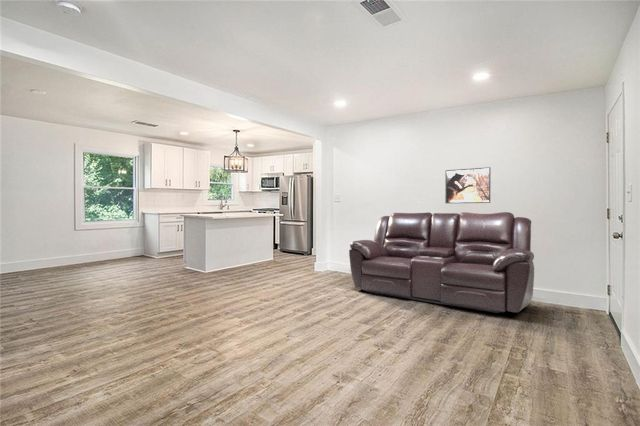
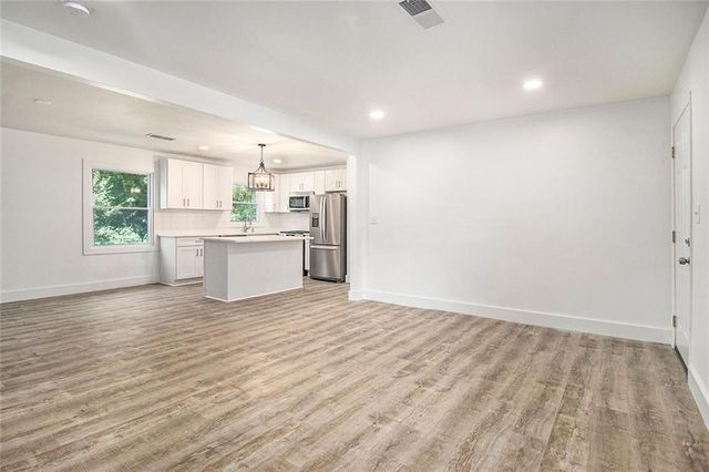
- sofa (437, 253)
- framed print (467, 186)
